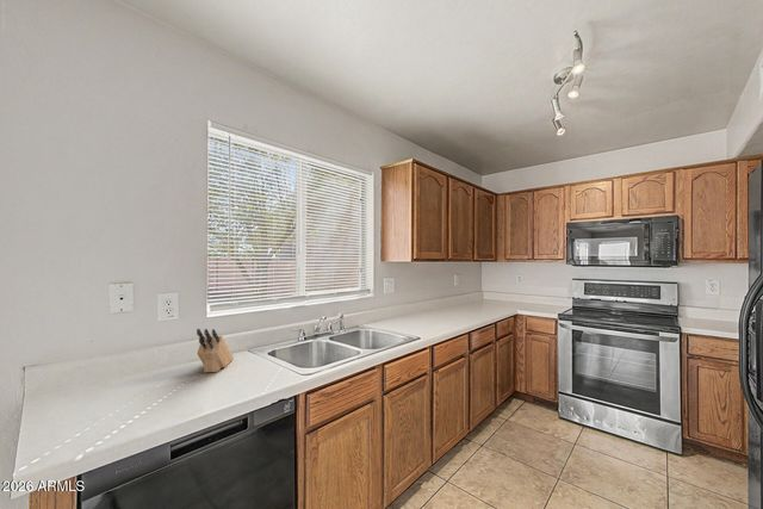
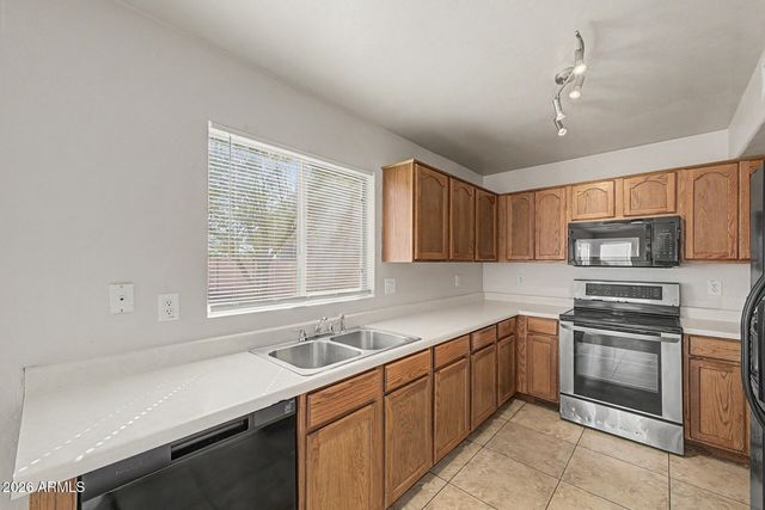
- knife block (215, 346)
